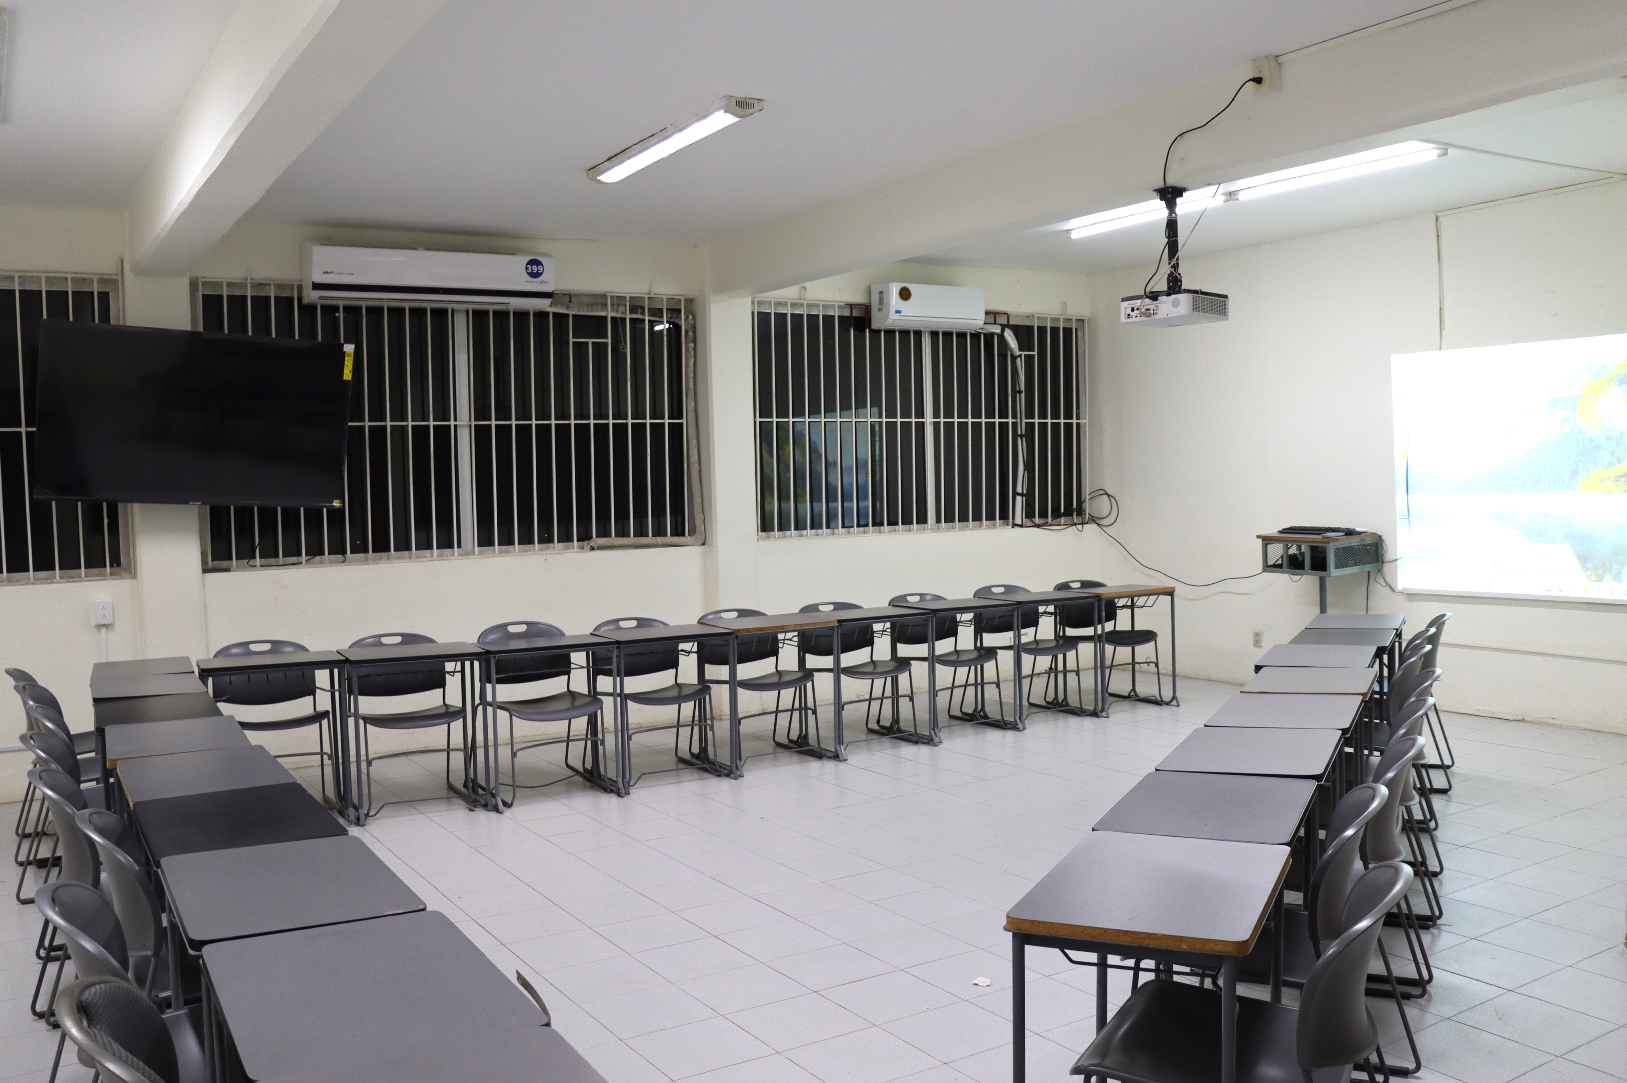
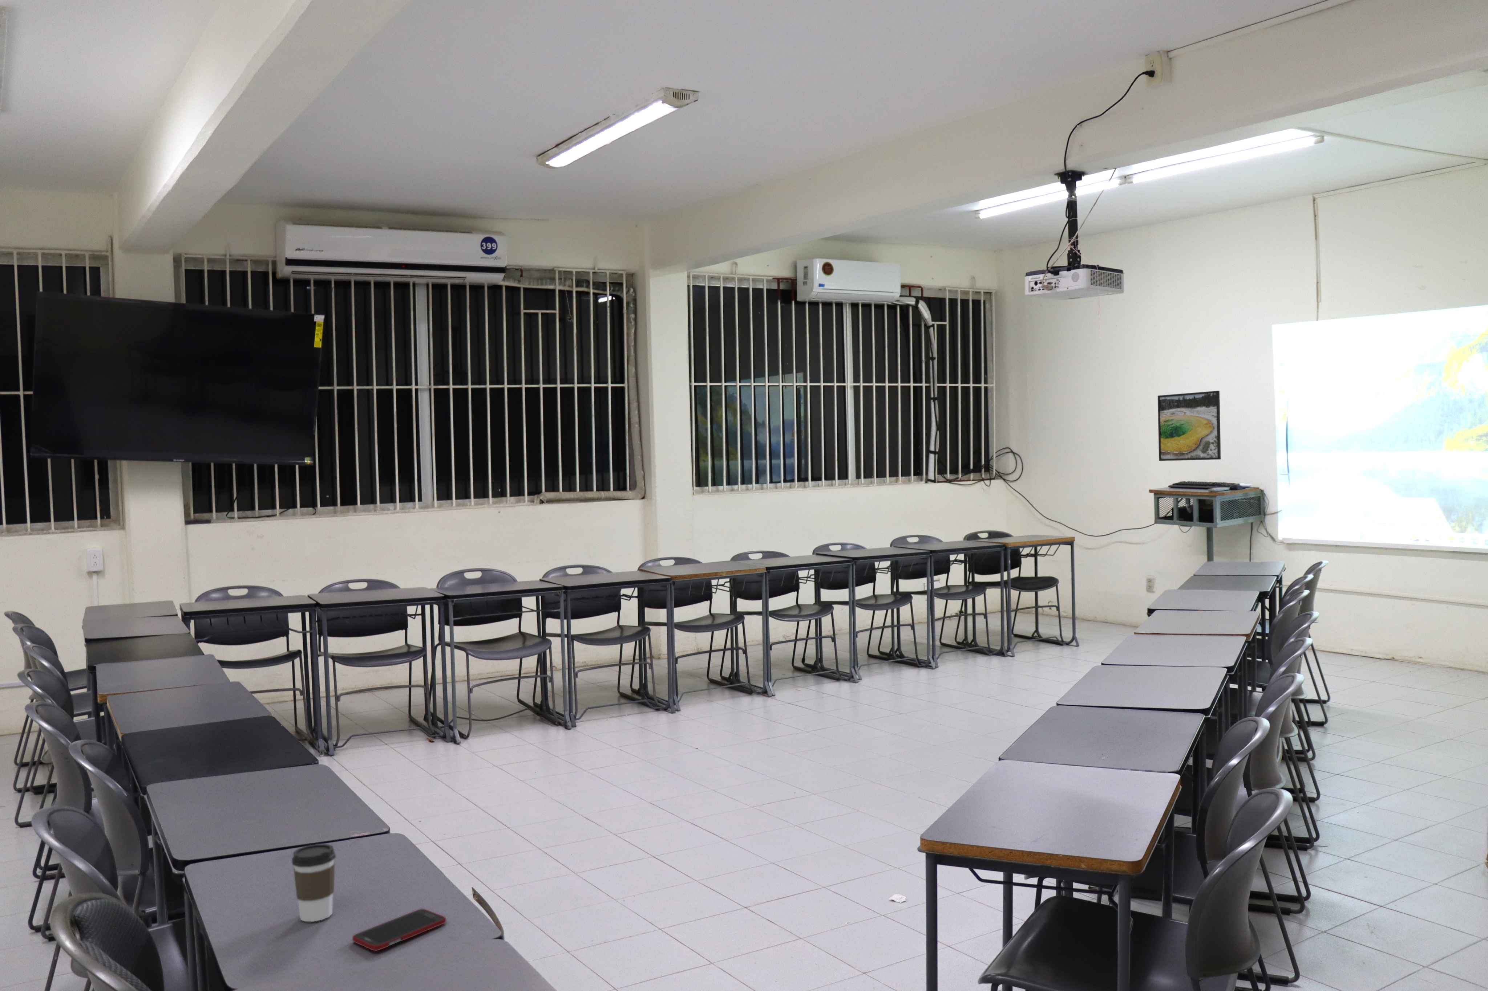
+ cell phone (400, 929)
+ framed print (1188, 427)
+ coffee cup (314, 883)
